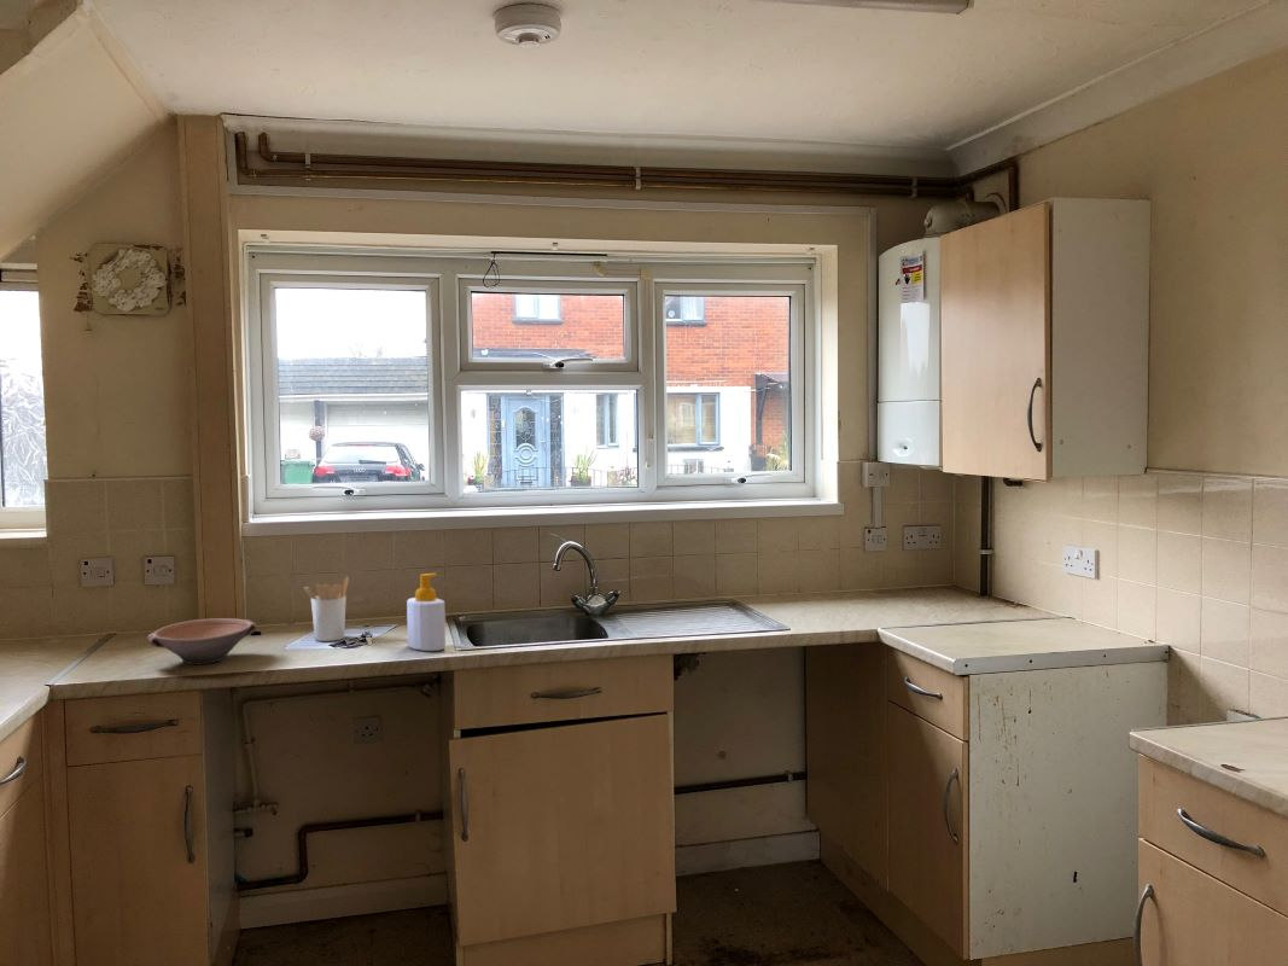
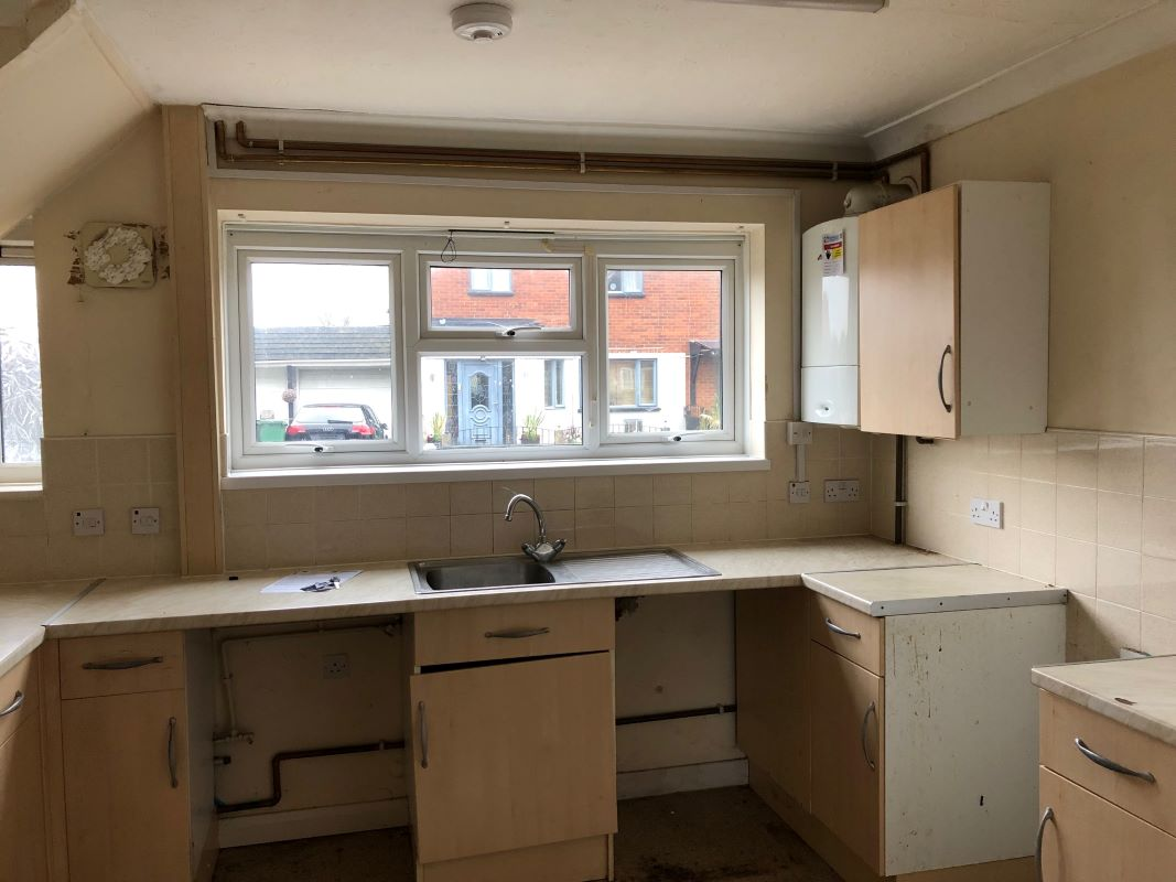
- soap bottle (425, 611)
- utensil holder (328, 609)
- bowl (204, 642)
